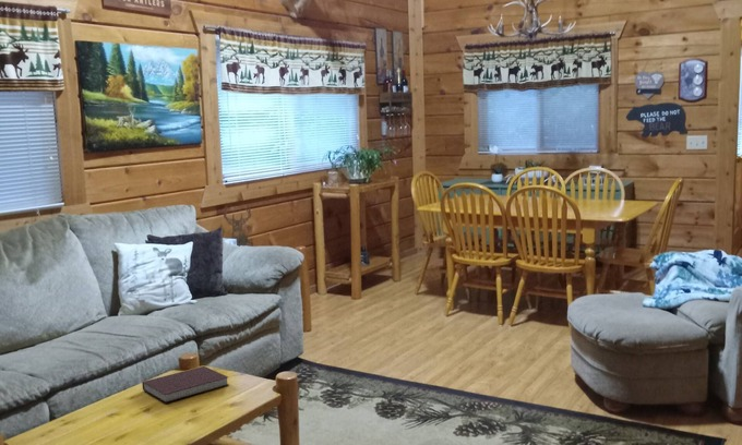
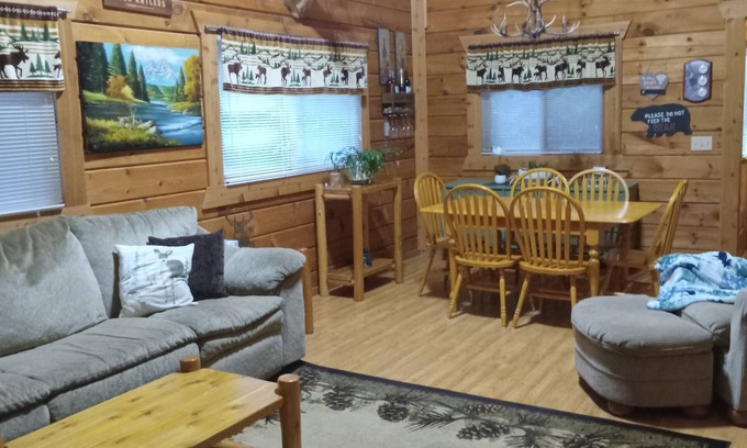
- notebook (185, 383)
